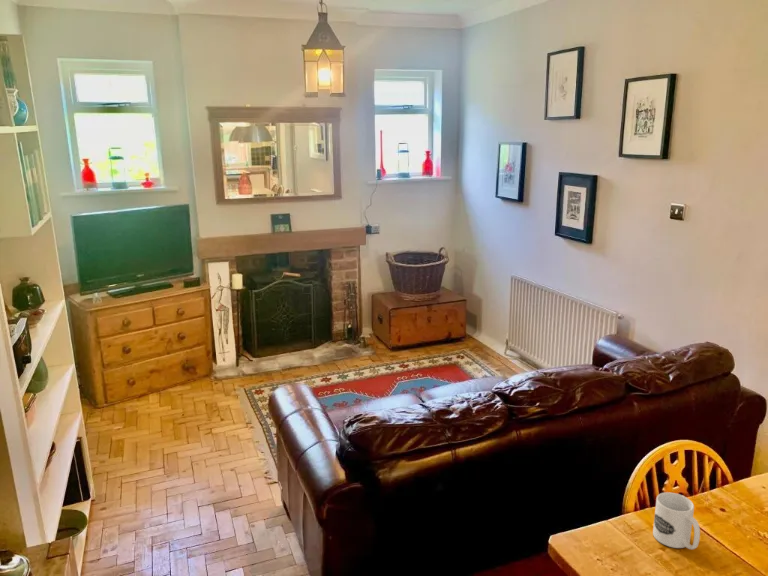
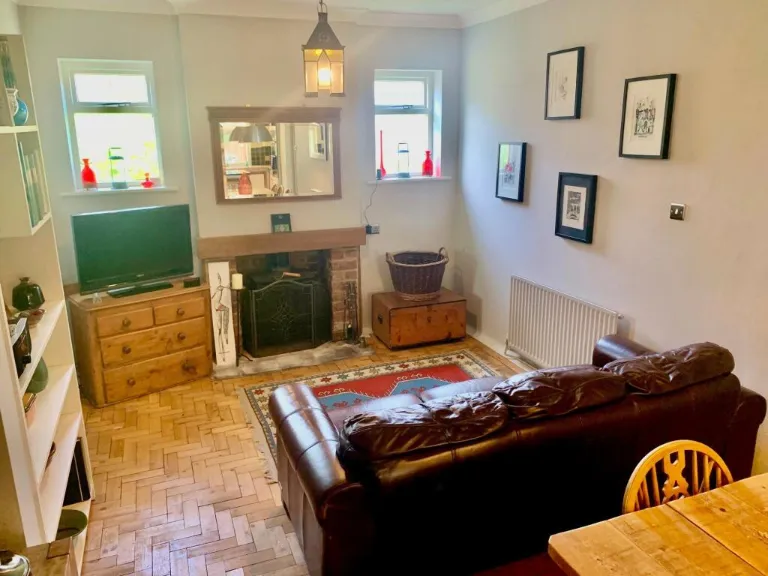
- mug (678, 523)
